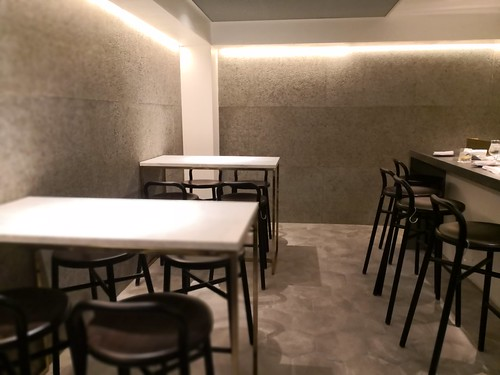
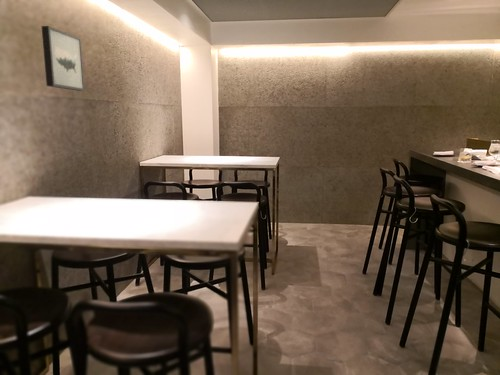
+ wall art (64, 60)
